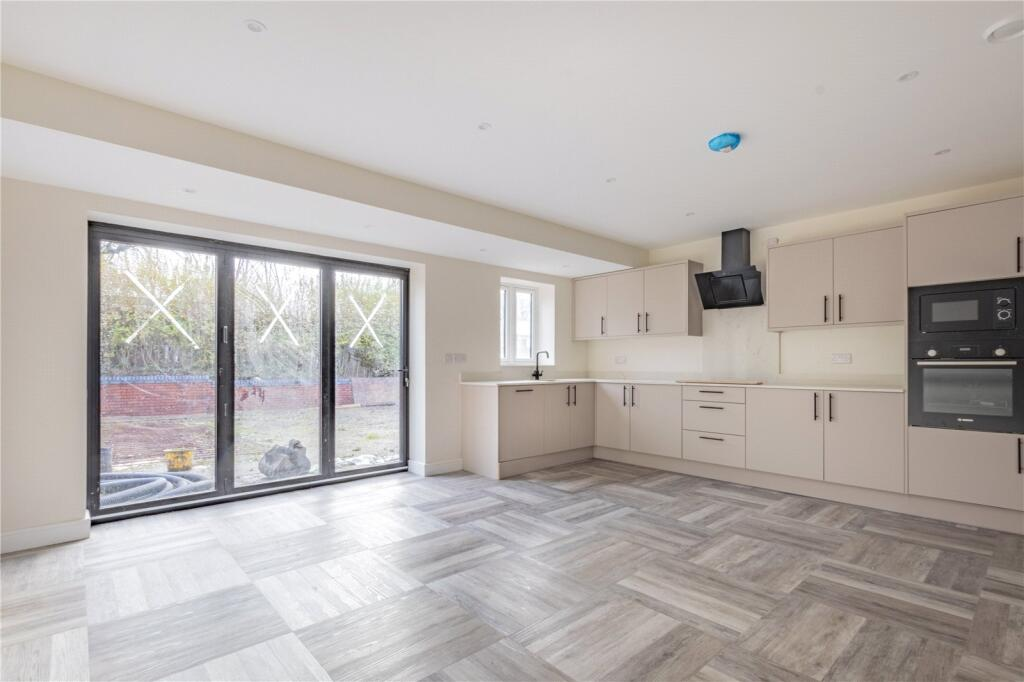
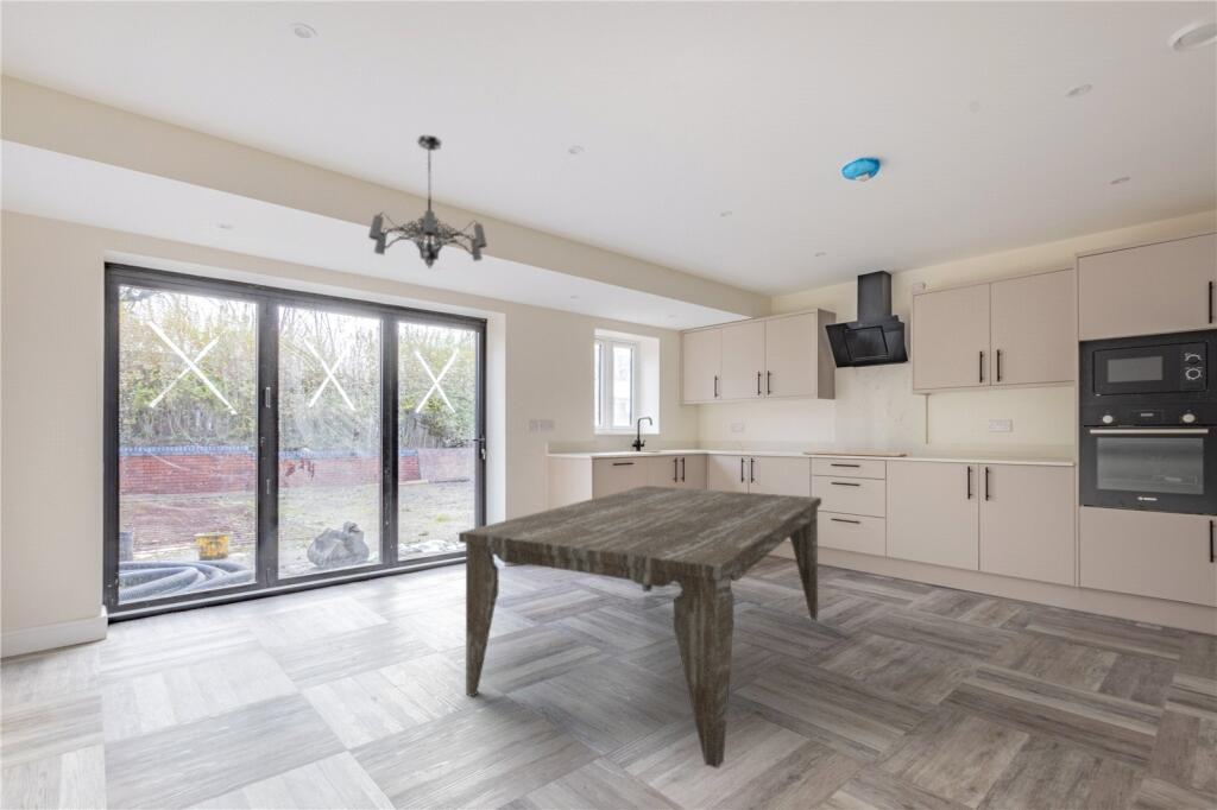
+ chandelier (429, 204)
+ dining table (669, 582)
